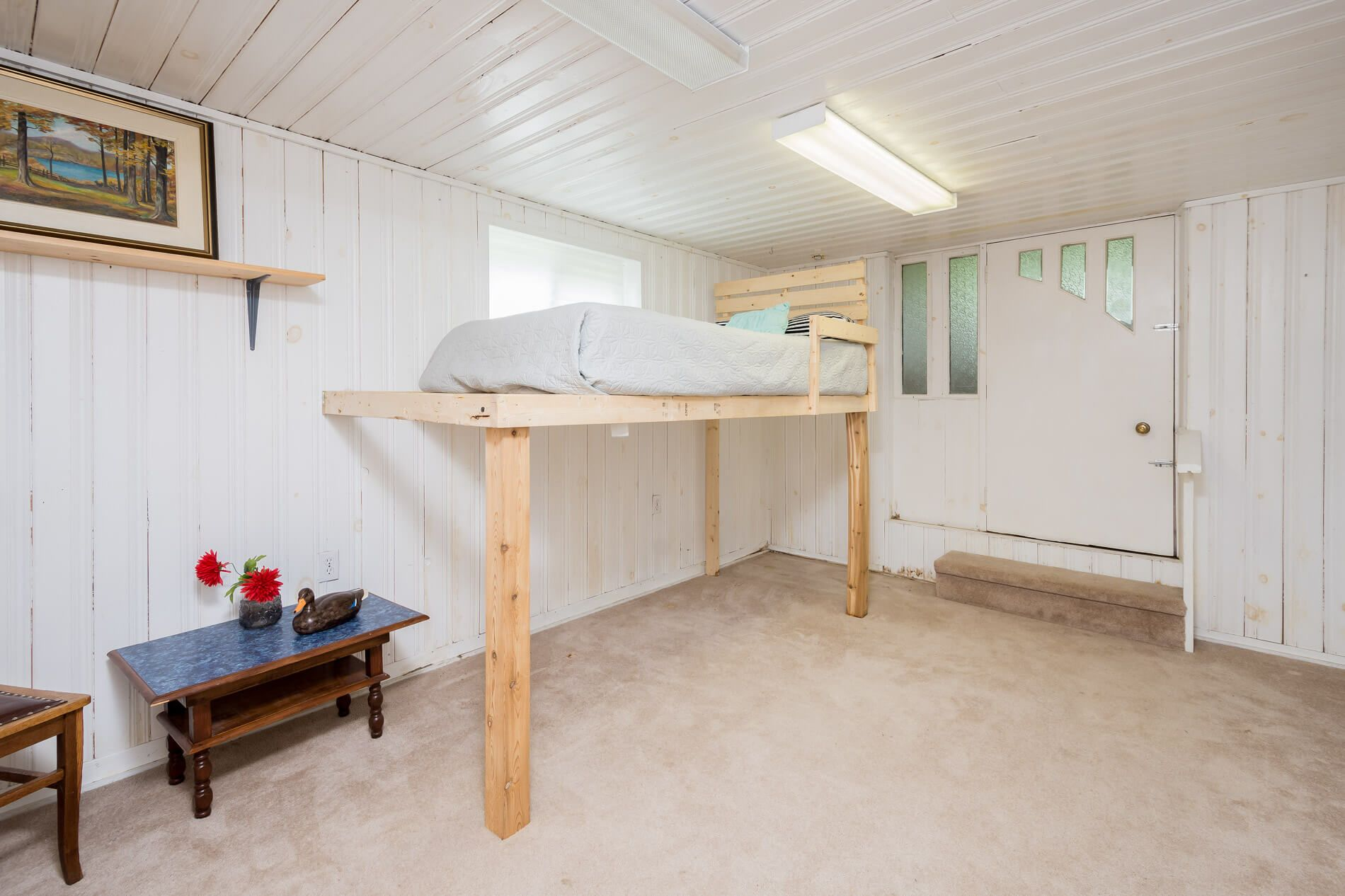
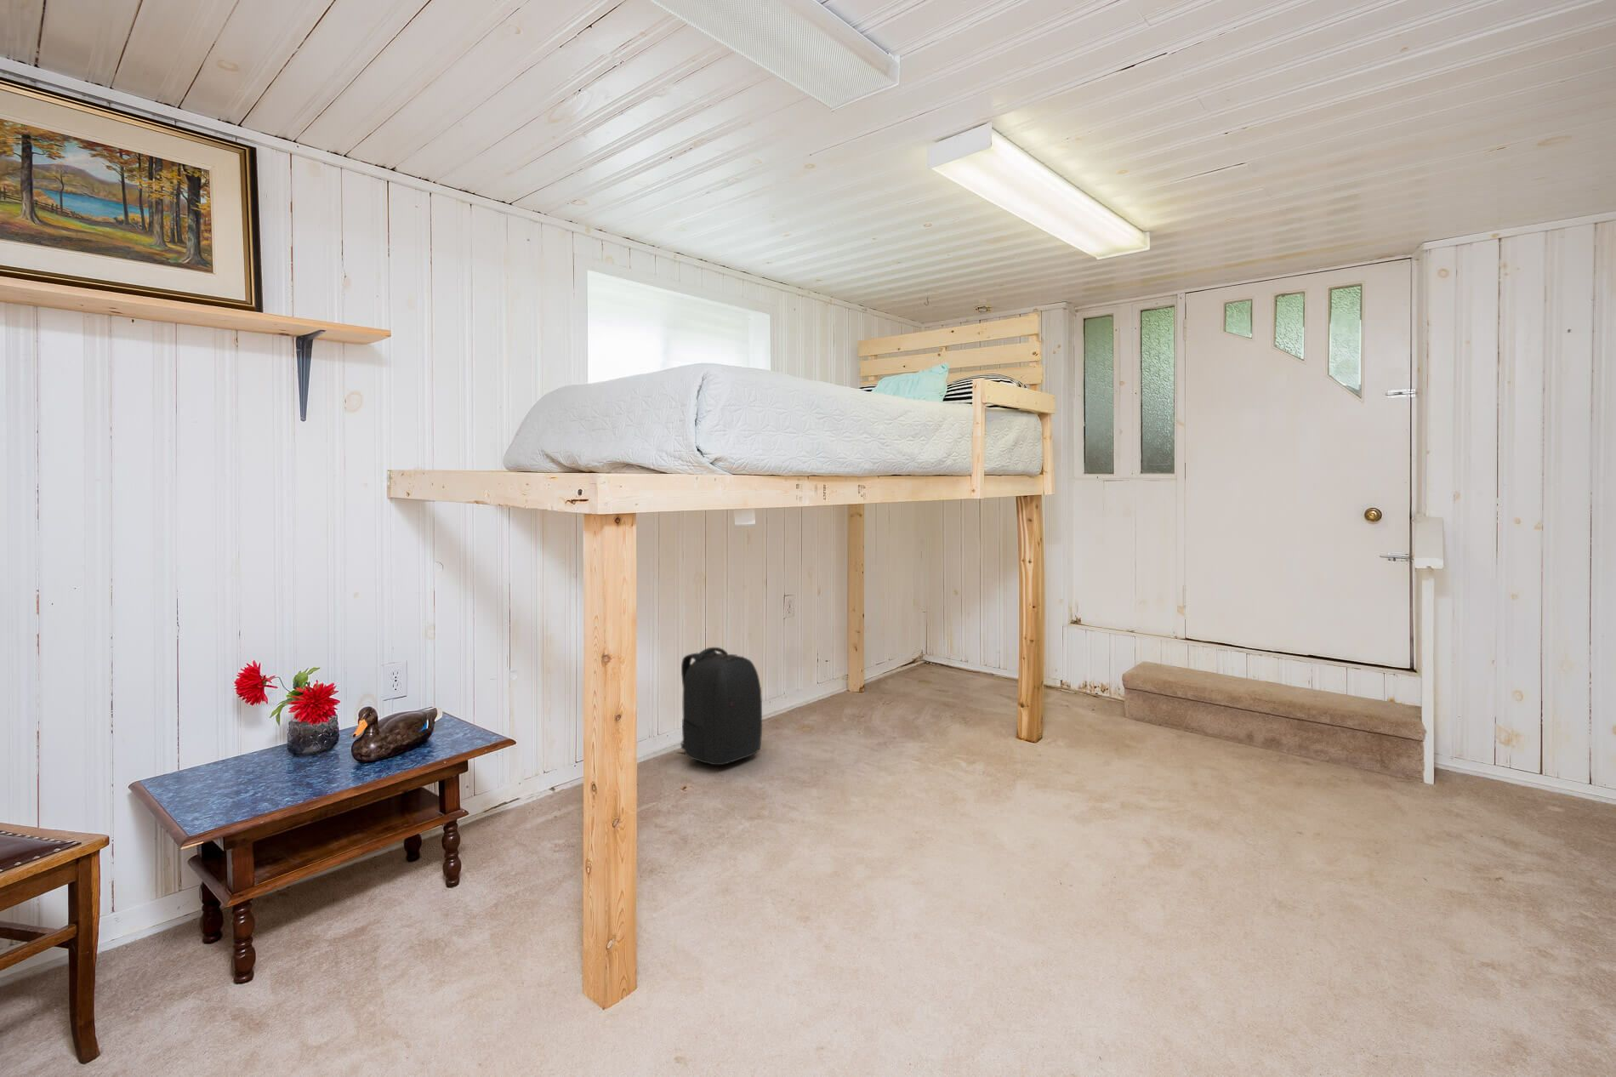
+ backpack (717, 702)
